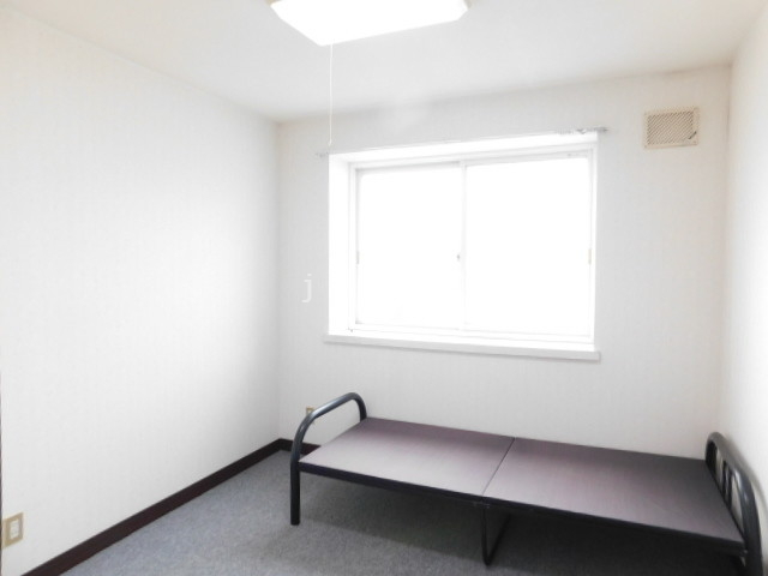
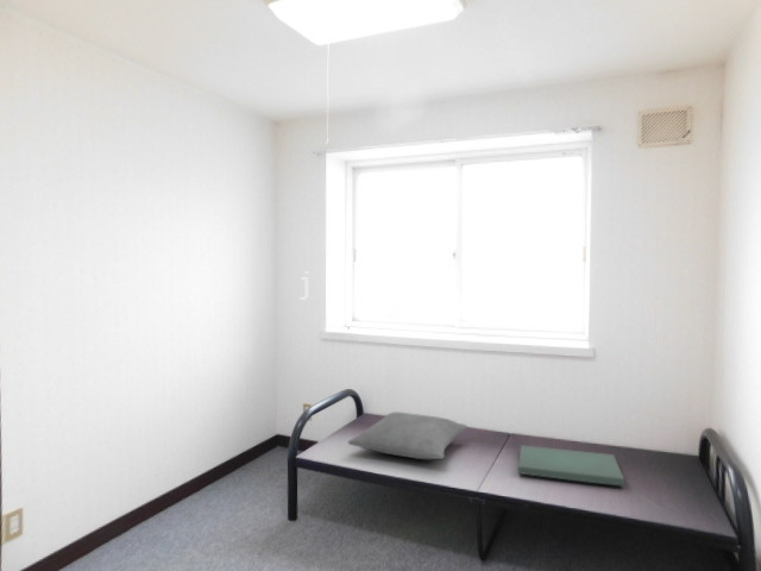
+ cushion (567, 463)
+ pillow (410, 434)
